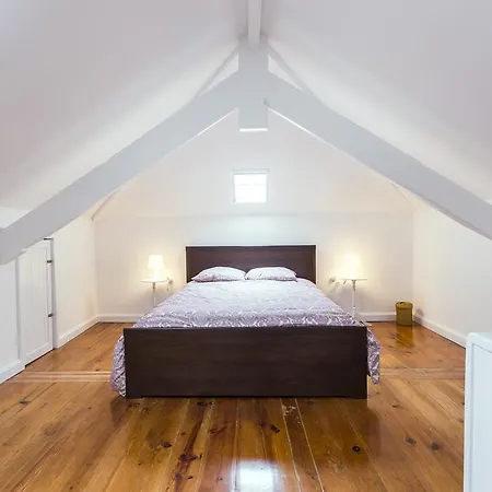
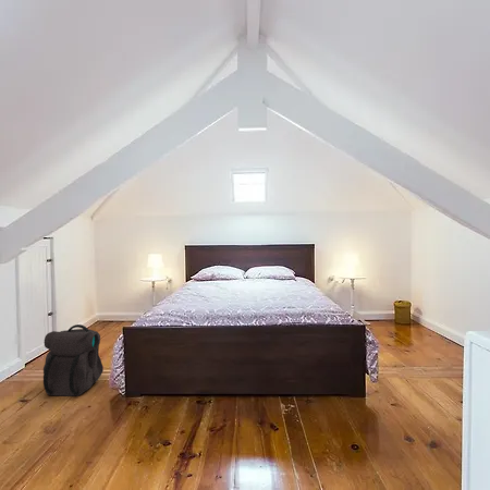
+ backpack (74, 357)
